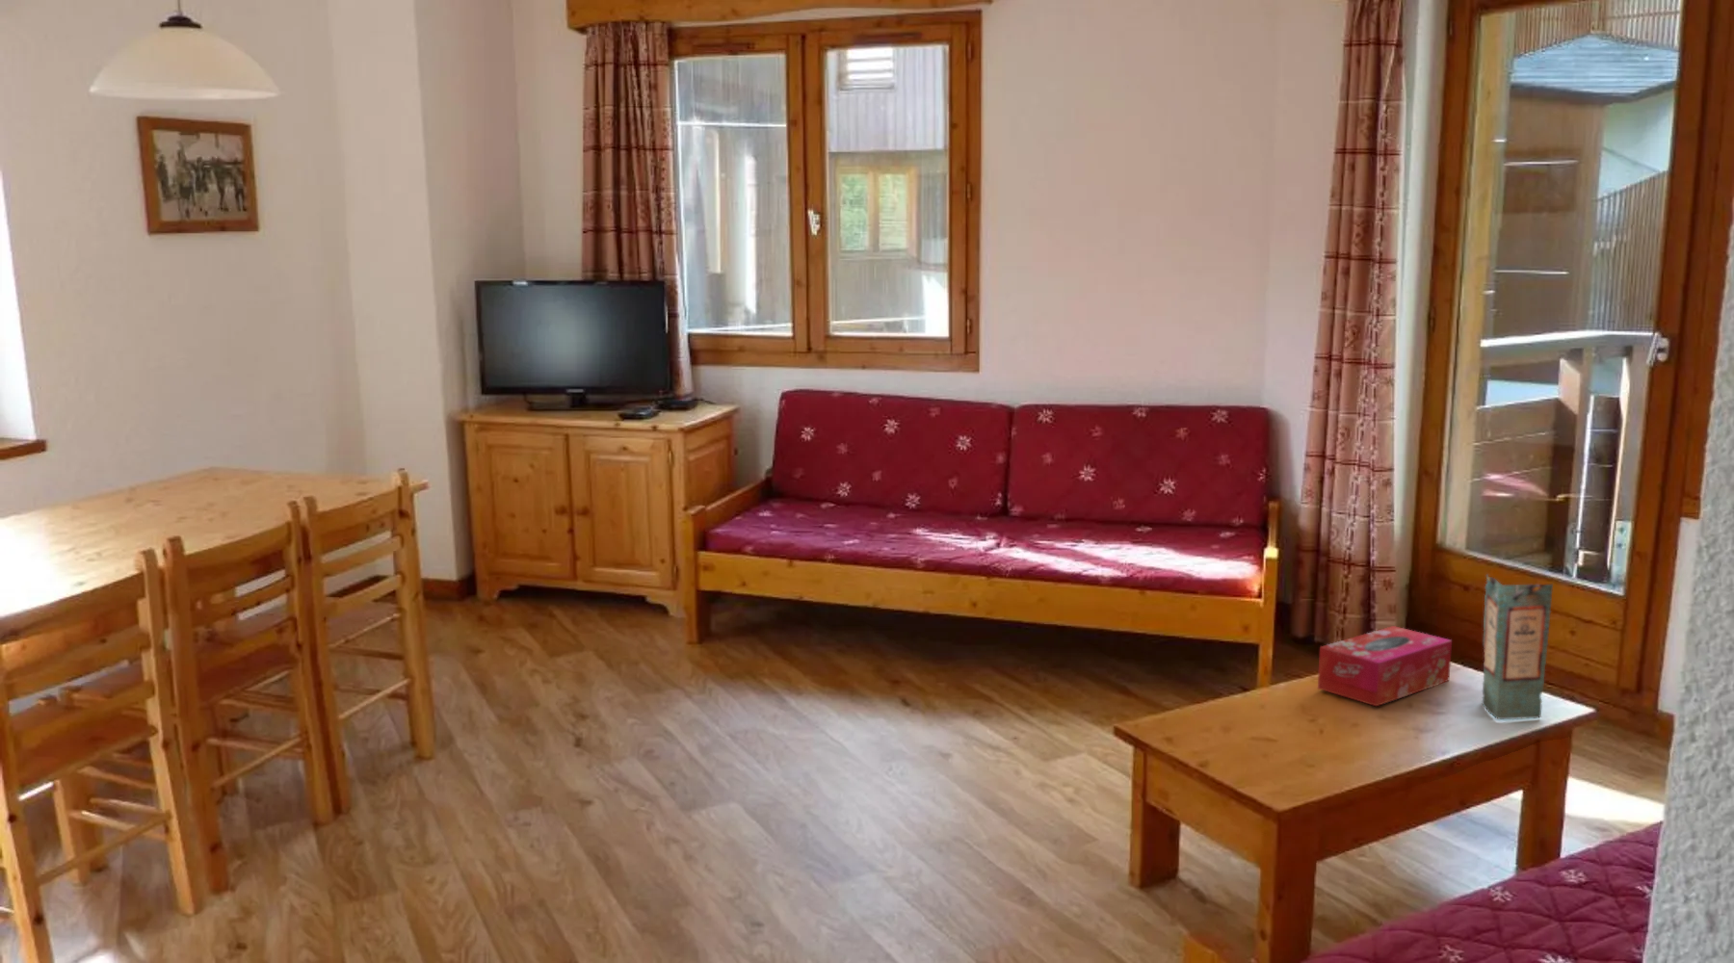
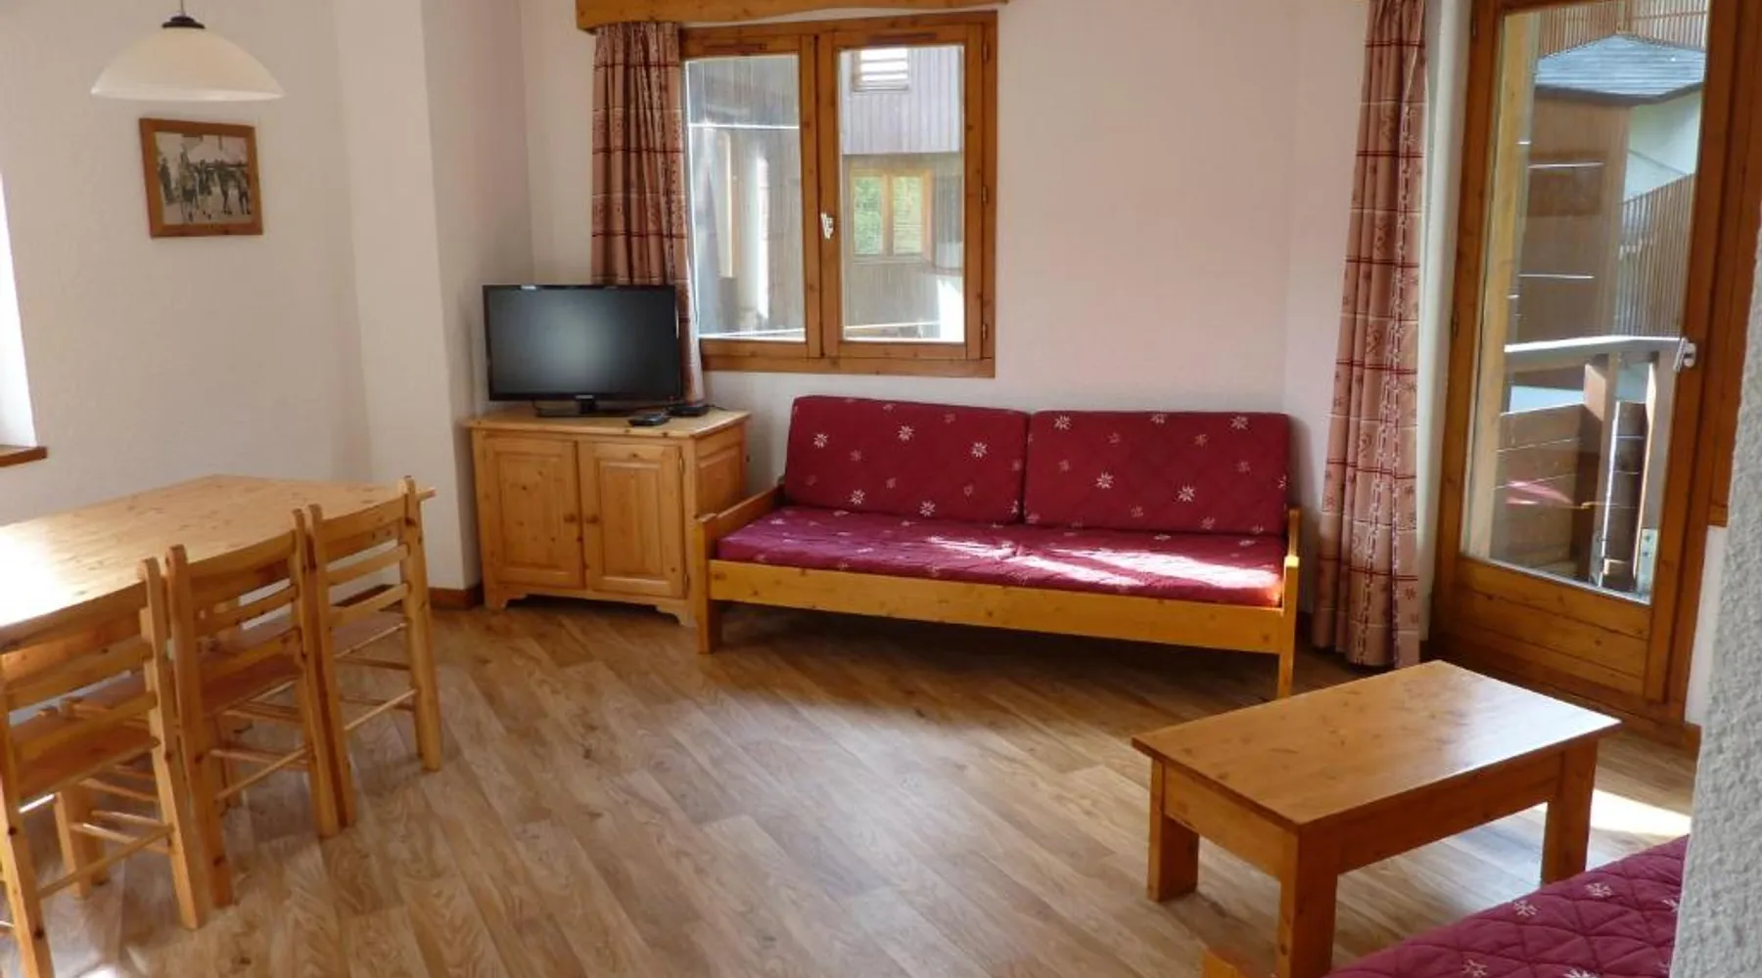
- tissue box (1384, 663)
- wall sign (1509, 645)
